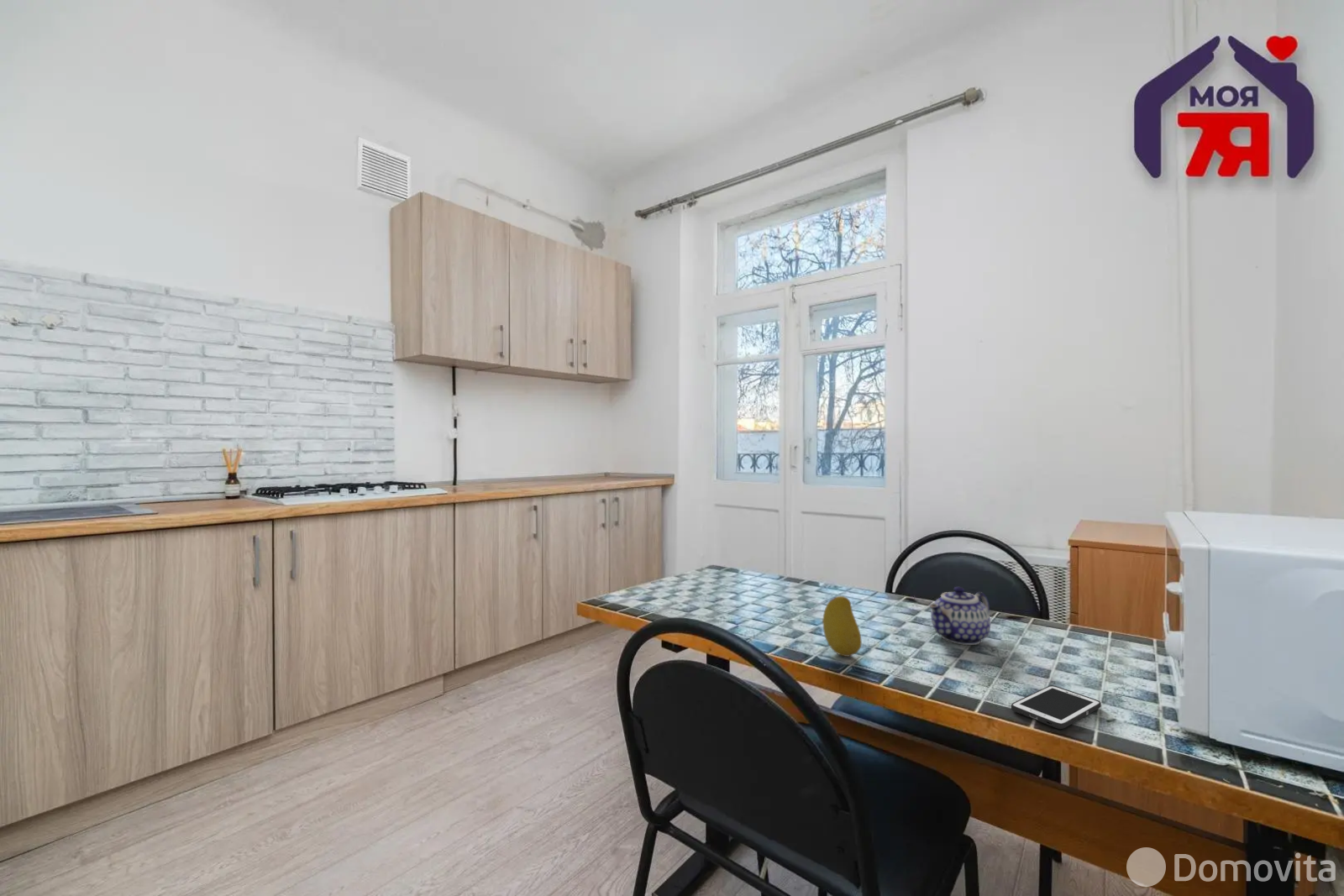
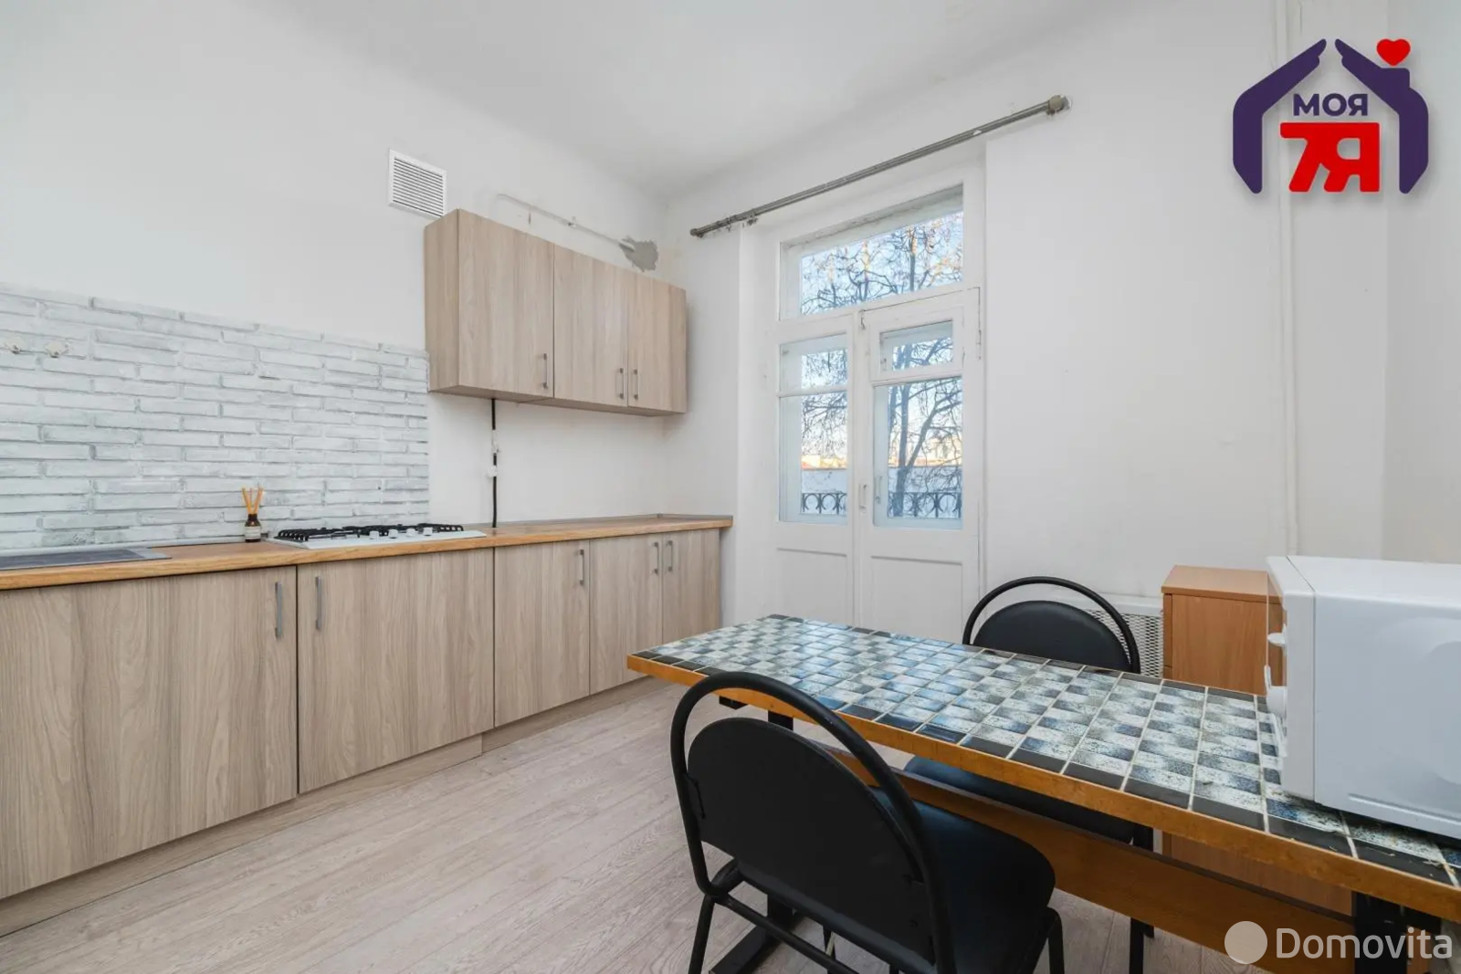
- fruit (842, 625)
- teapot (960, 612)
- cell phone (1056, 705)
